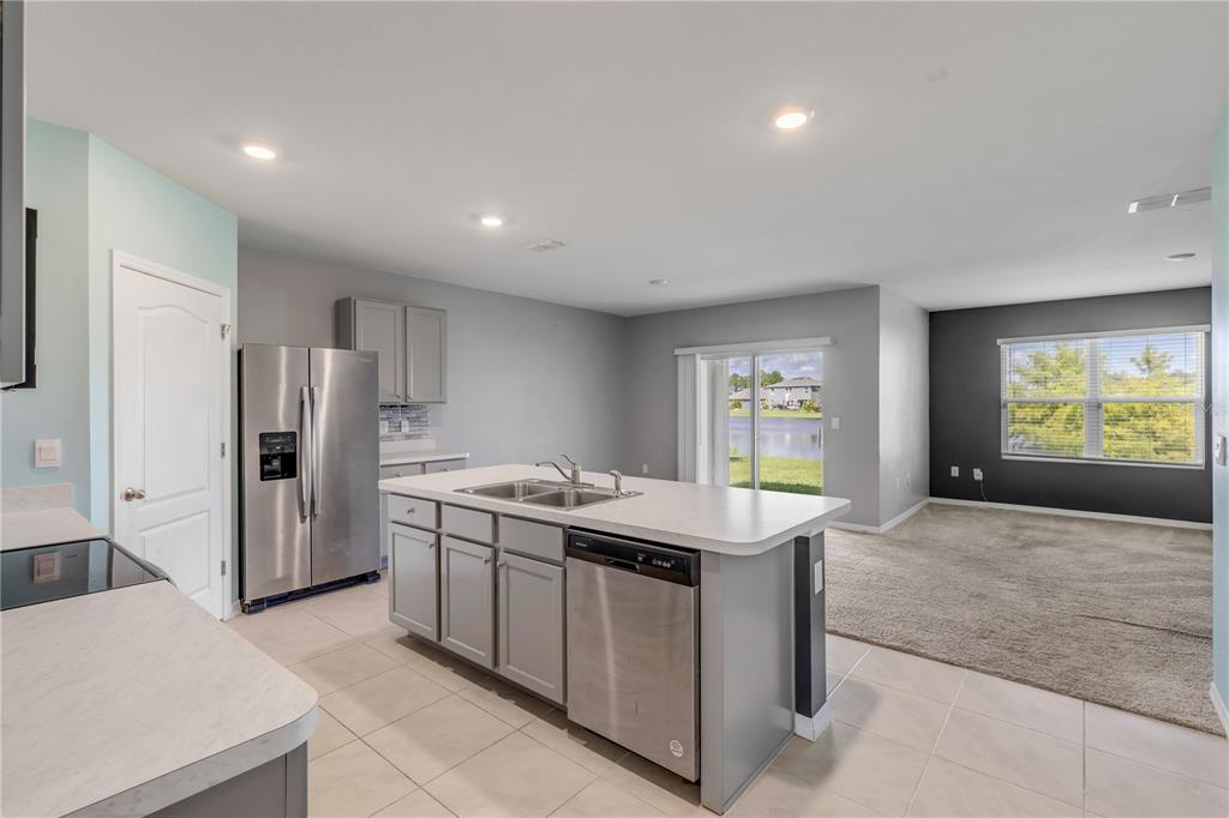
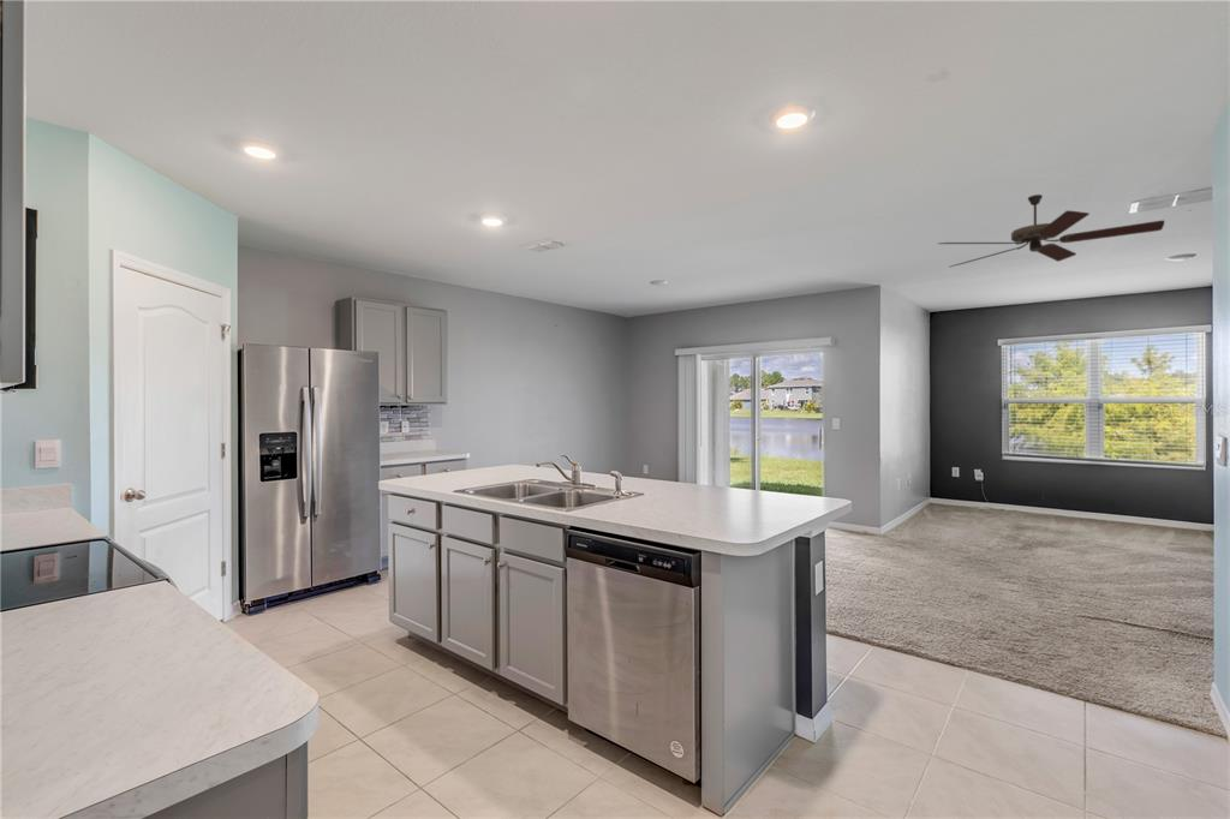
+ ceiling fan (1043, 223)
